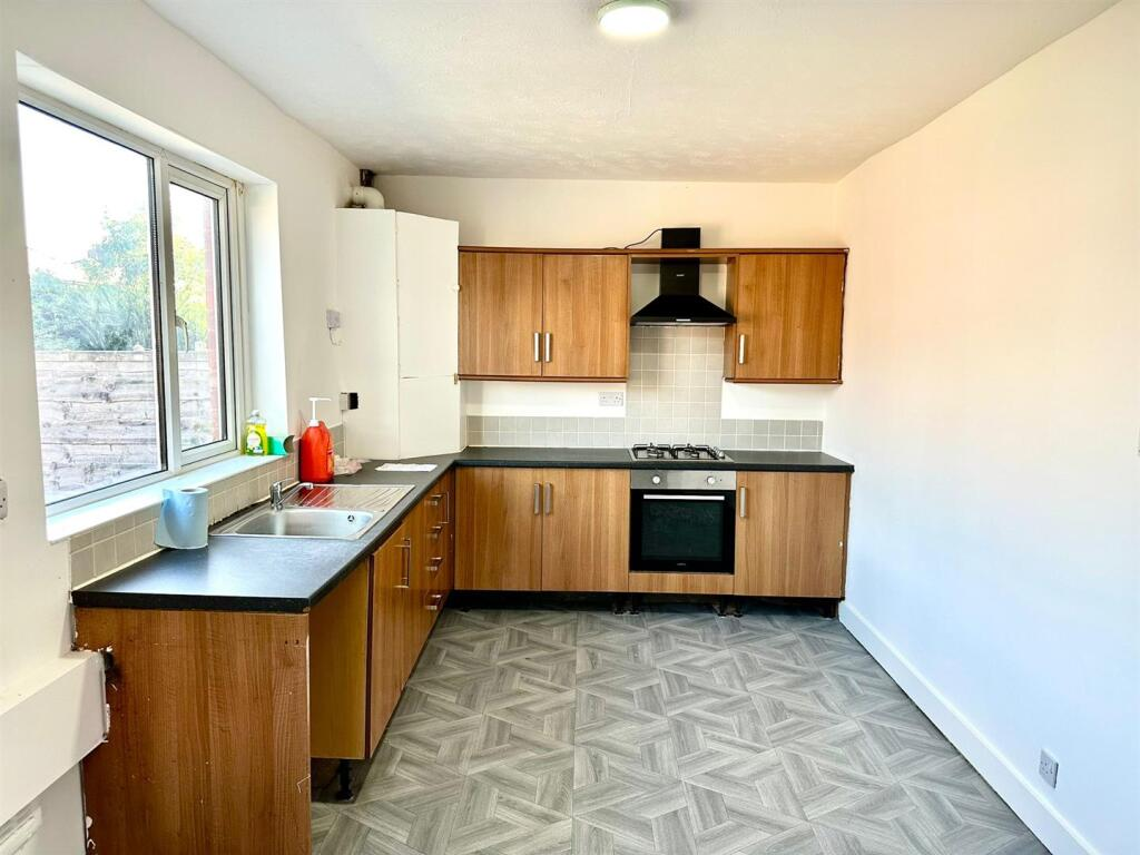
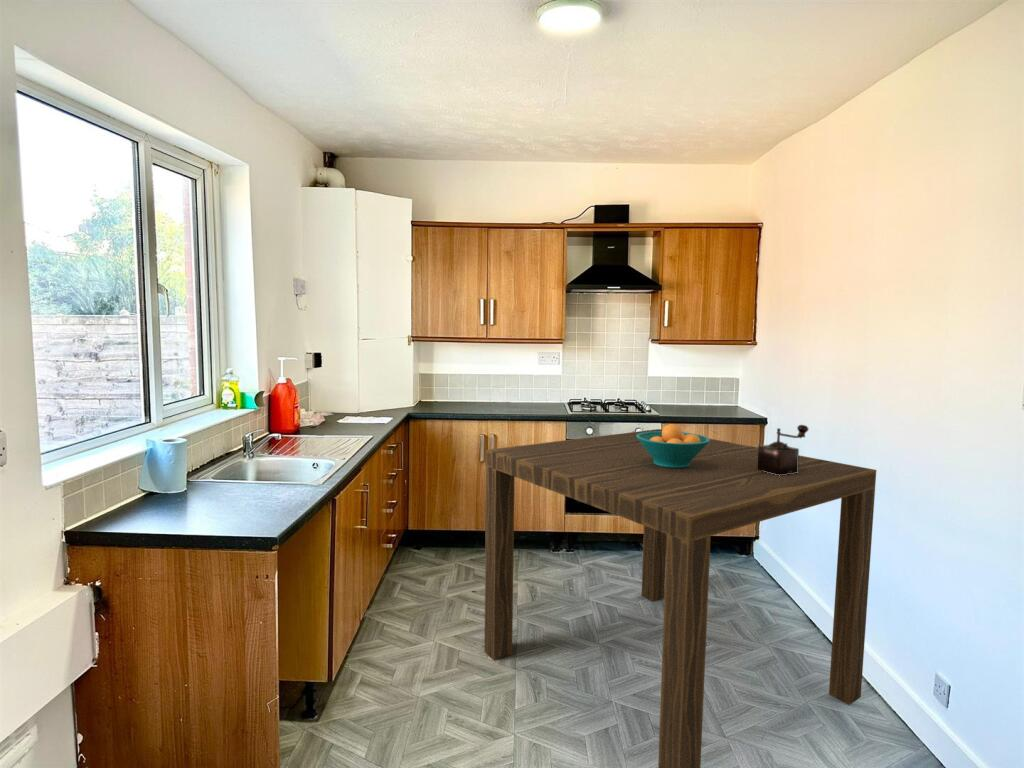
+ dining table (664, 568)
+ fruit bowl (672, 444)
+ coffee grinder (783, 447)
